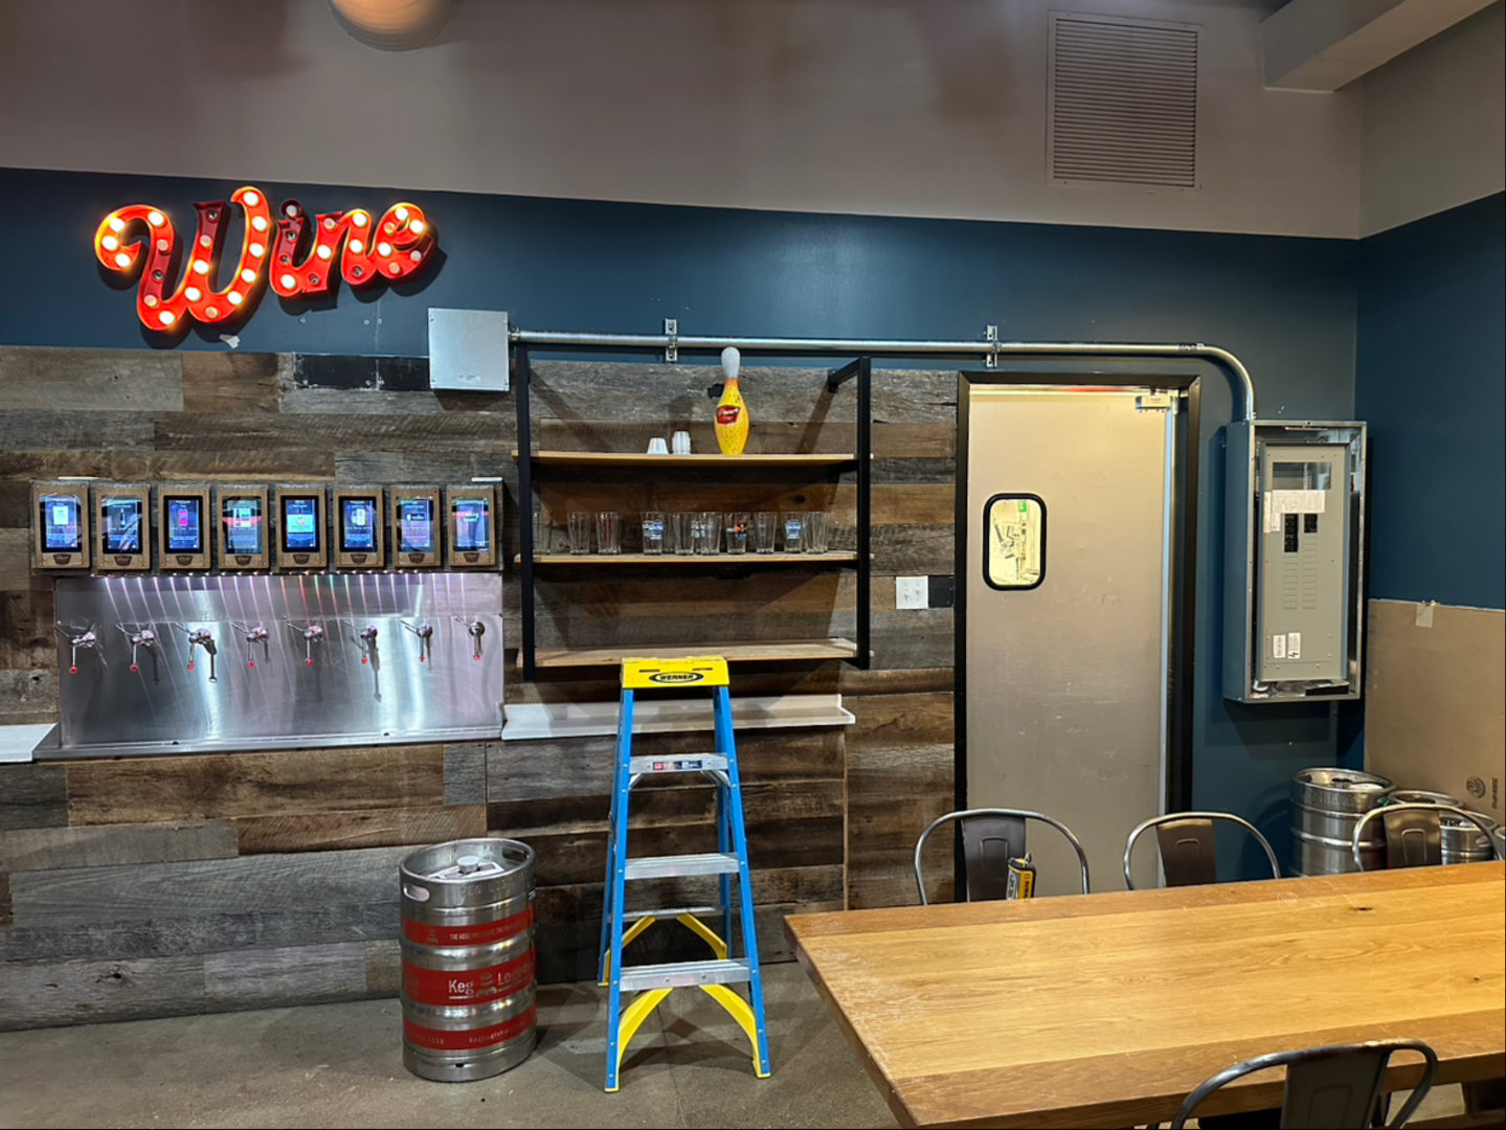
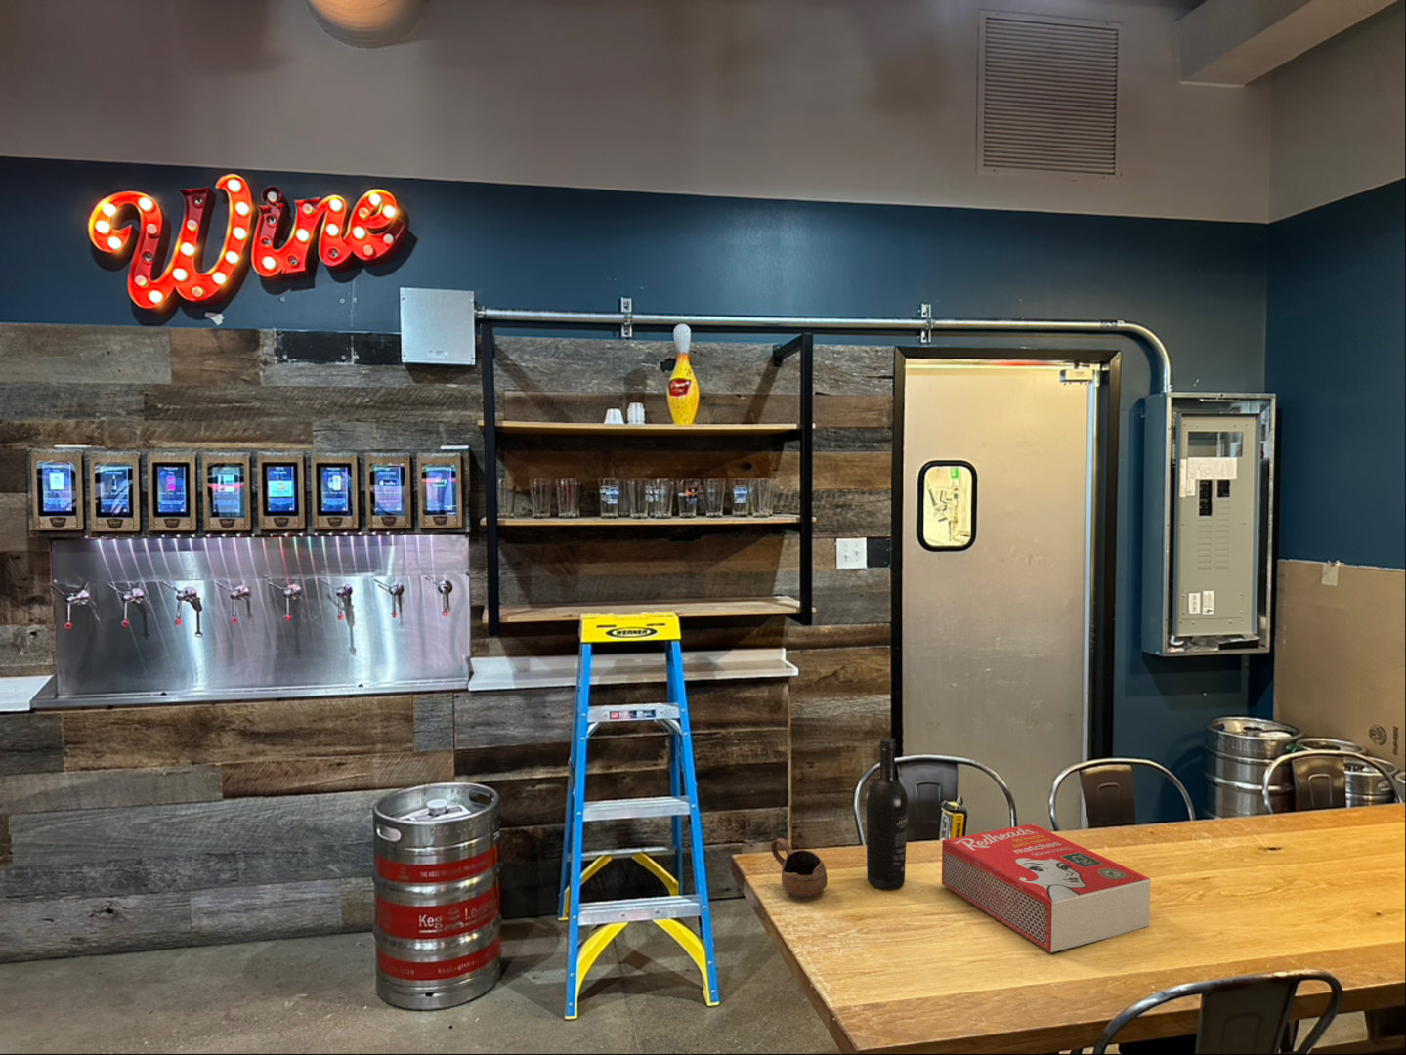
+ cup (800, 867)
+ wine bottle (886, 811)
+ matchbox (1039, 881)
